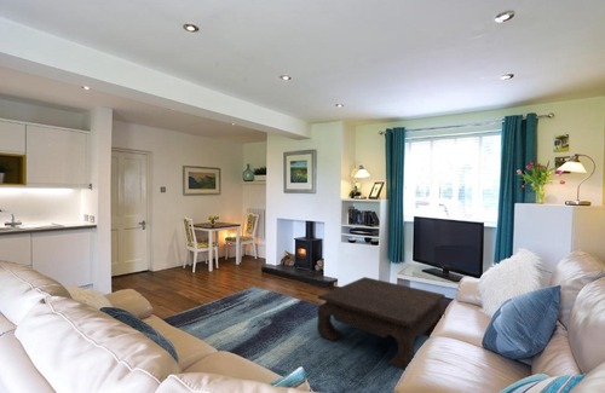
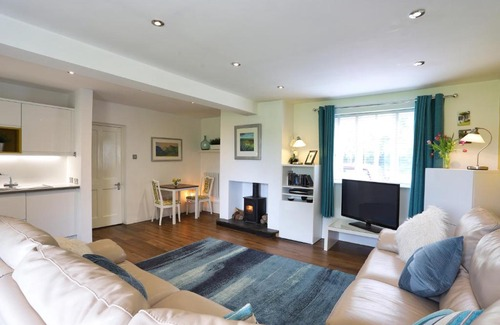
- coffee table (381, 314)
